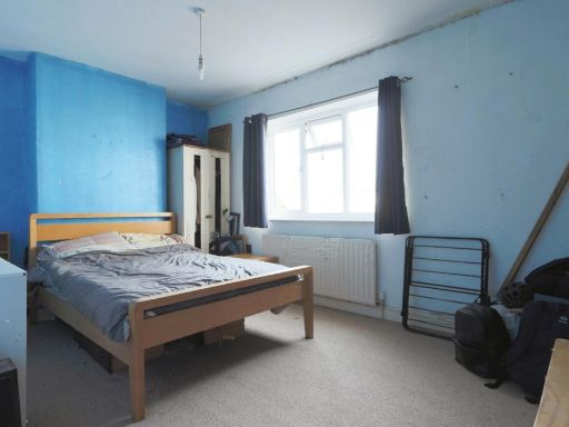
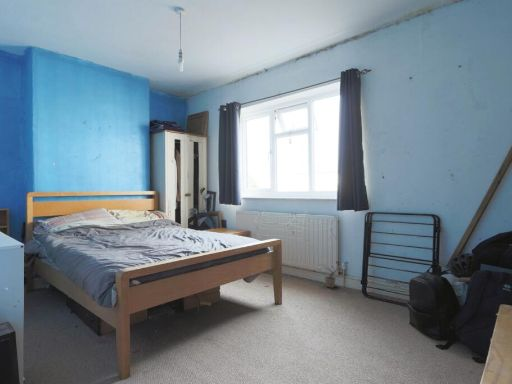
+ potted plant (331, 270)
